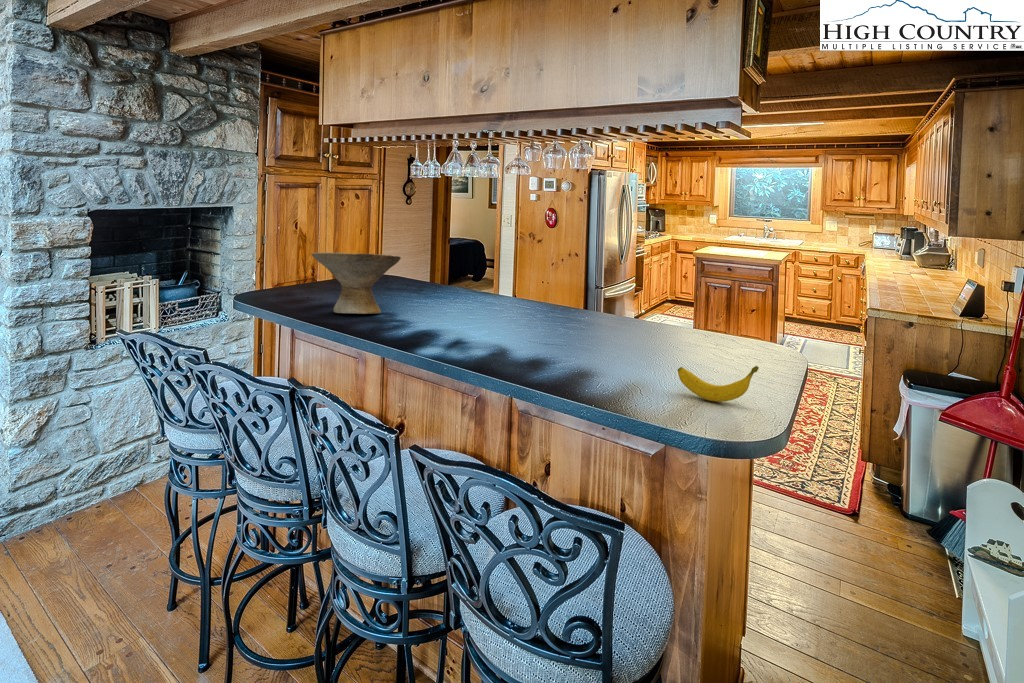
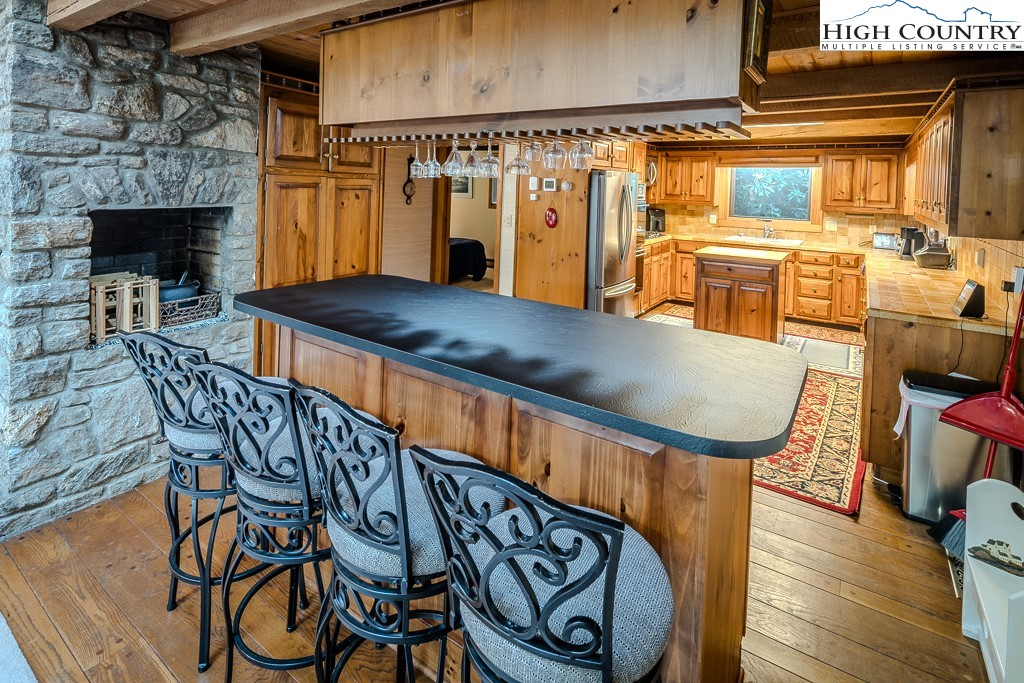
- banana (715, 385)
- bowl (356, 282)
